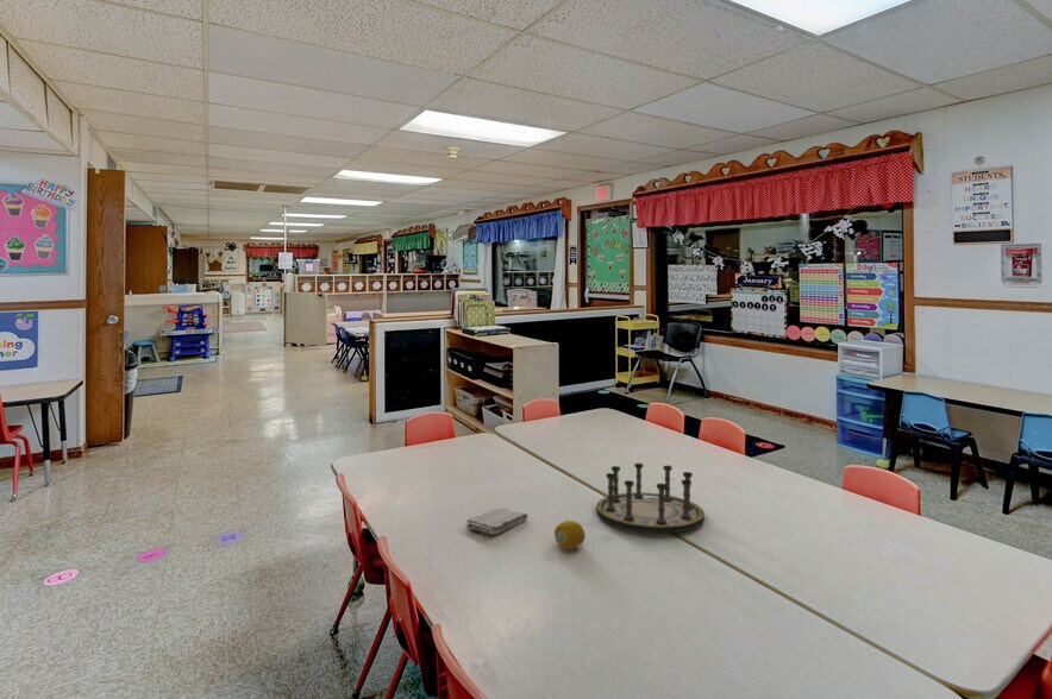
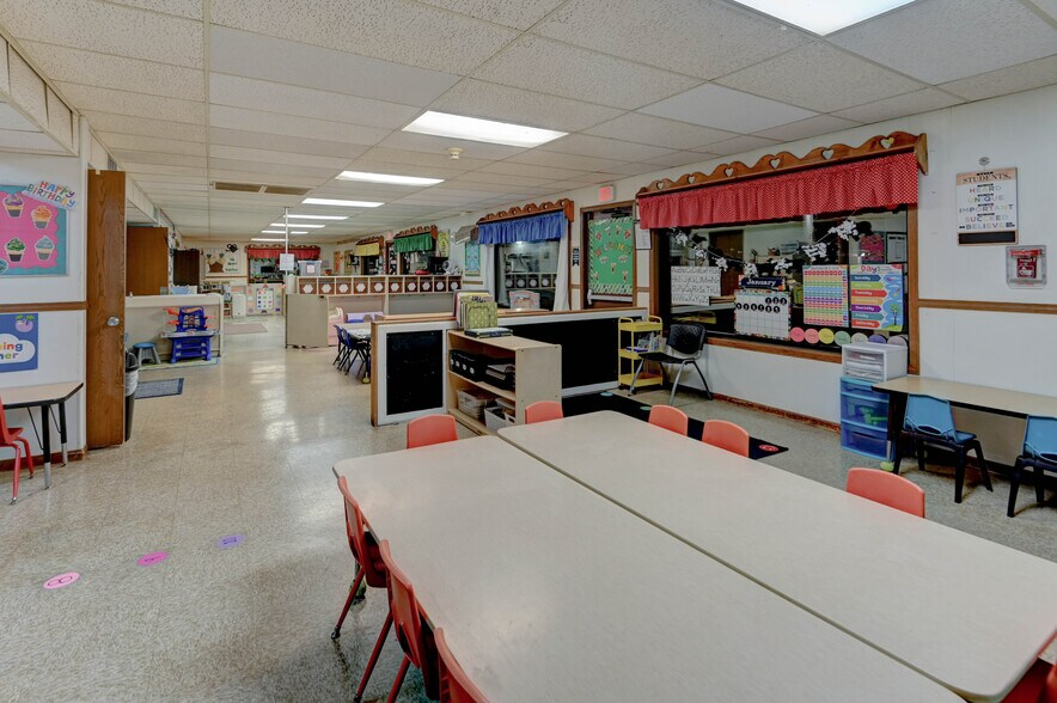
- washcloth (496, 519)
- board game (649, 493)
- fruit (569, 534)
